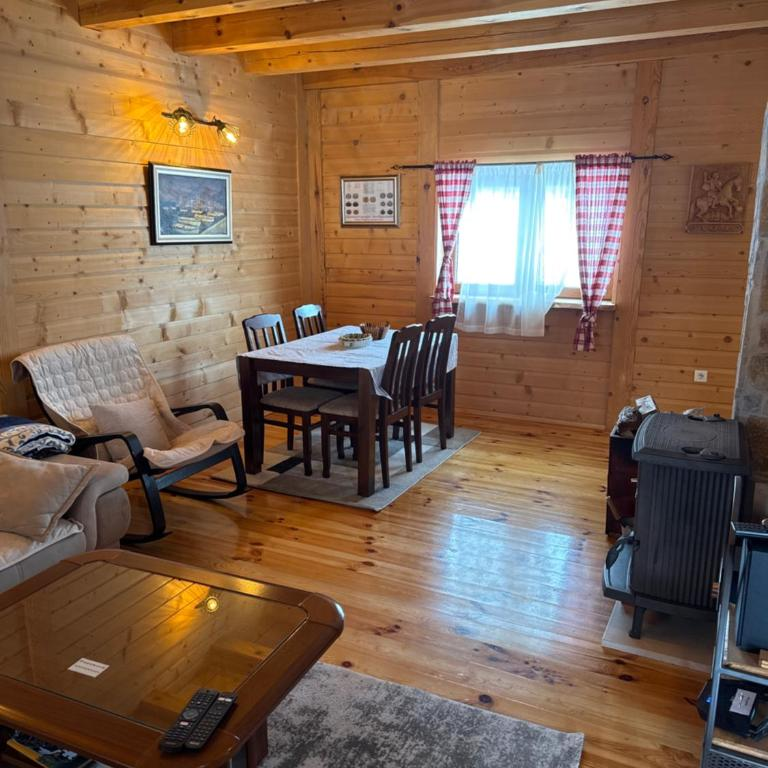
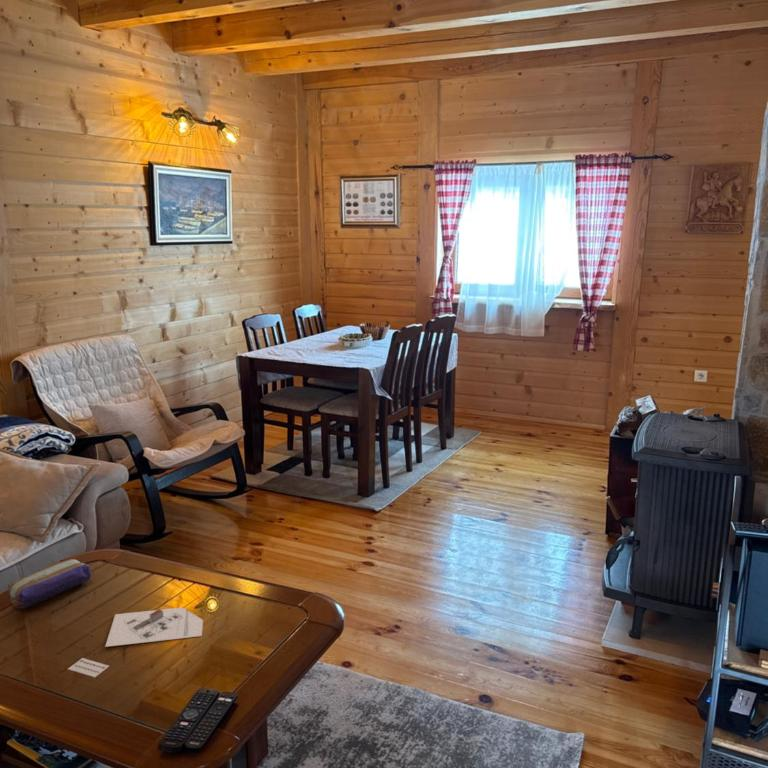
+ pencil case (51, 582)
+ architectural model (157, 621)
